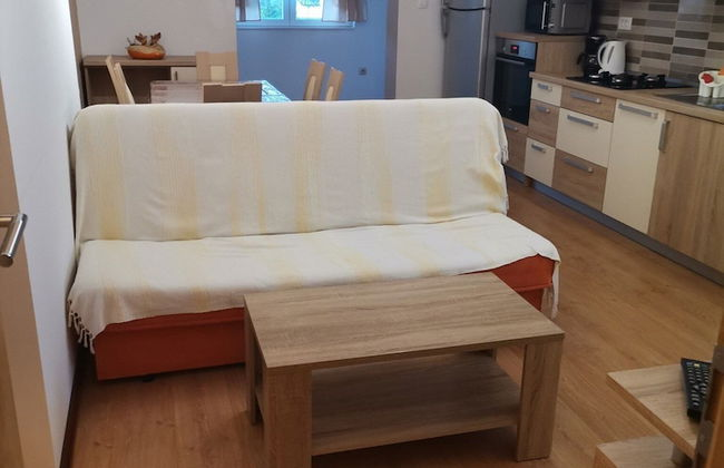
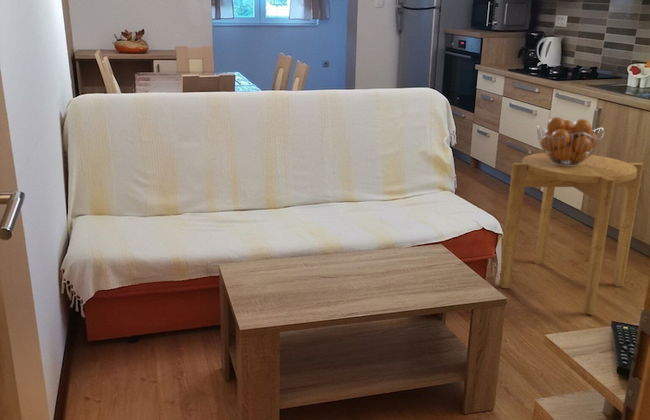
+ fruit basket (568, 140)
+ side table (549, 222)
